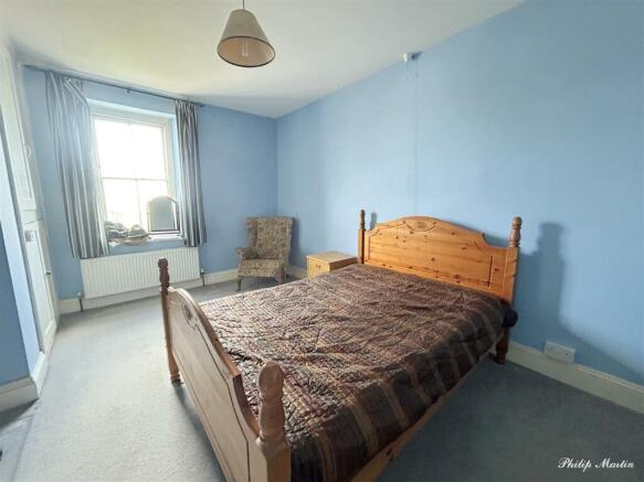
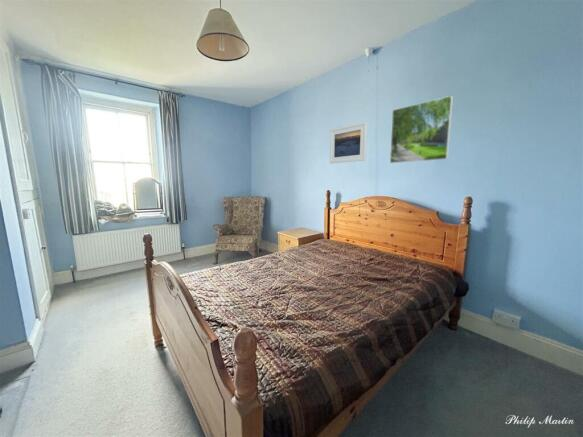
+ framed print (418, 132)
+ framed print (347, 144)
